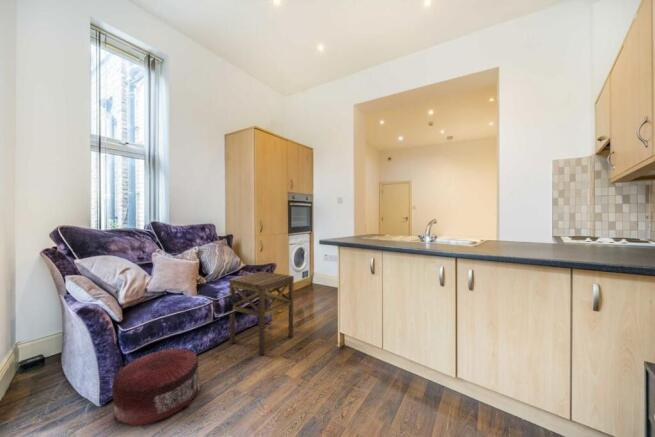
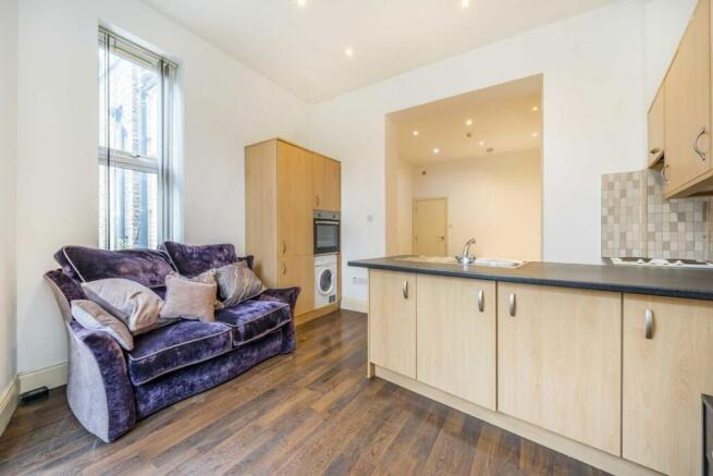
- side table (262, 308)
- pouf (159, 379)
